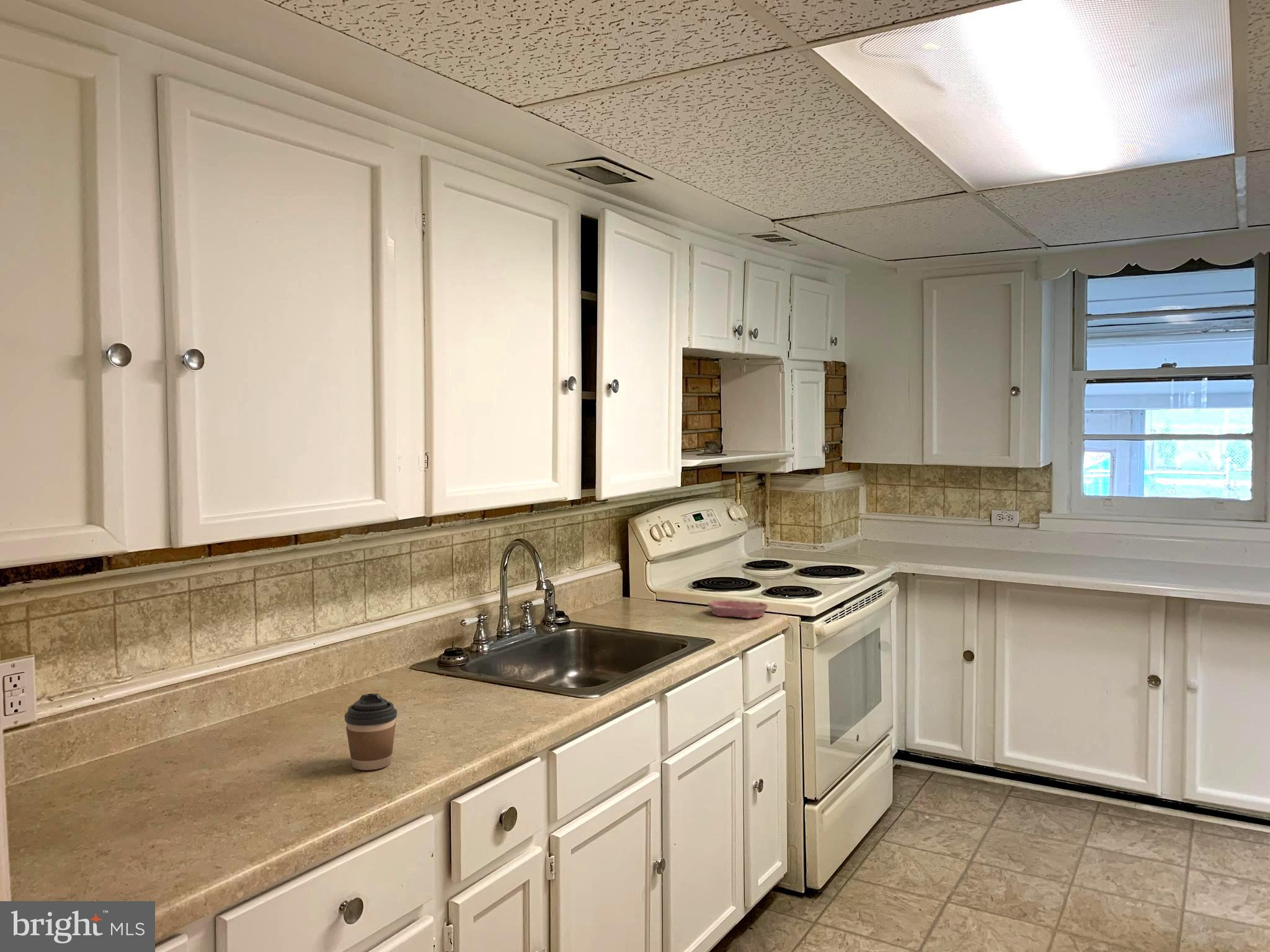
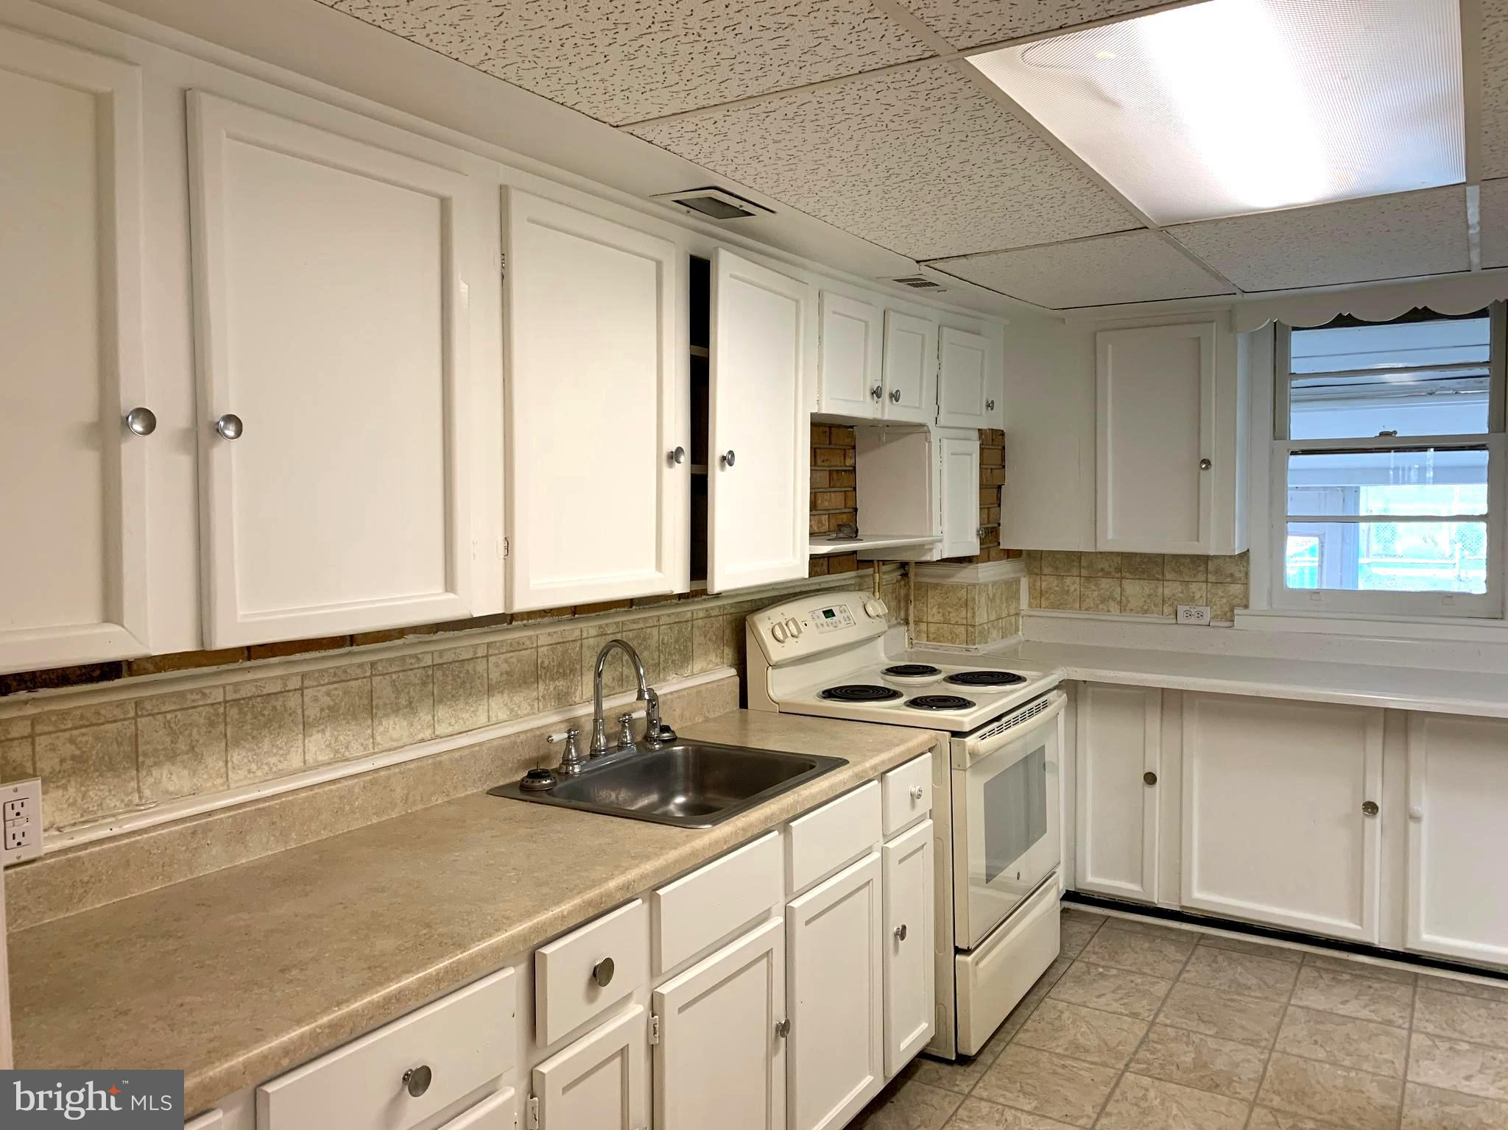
- coffee cup (371, 730)
- bowl (737, 609)
